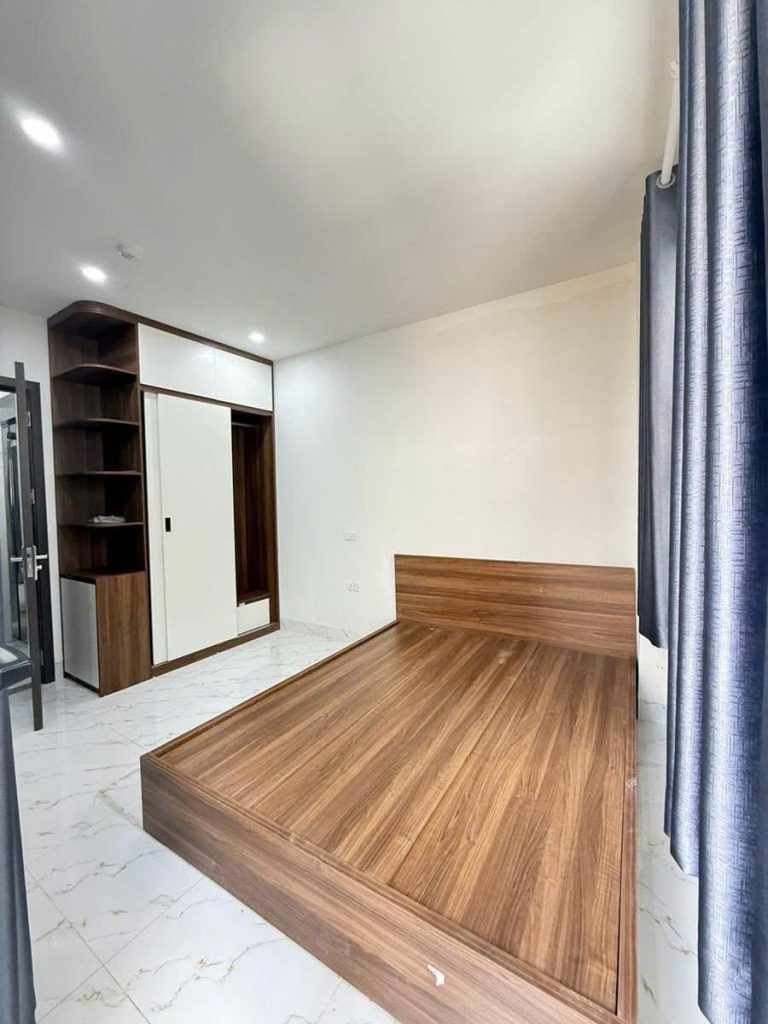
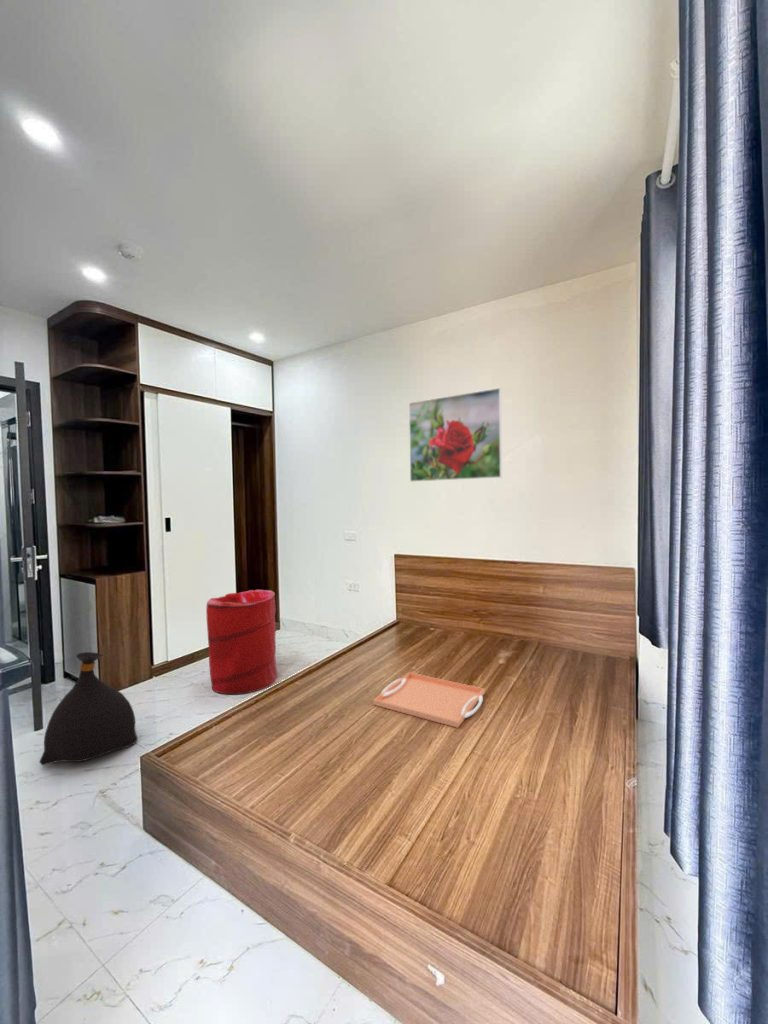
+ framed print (452, 438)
+ serving tray (430, 696)
+ laundry hamper (242, 637)
+ bag (89, 701)
